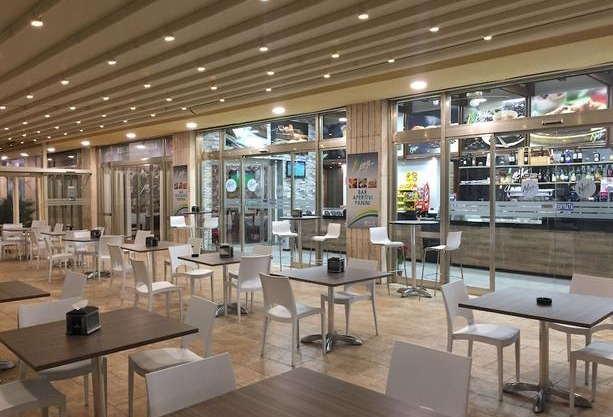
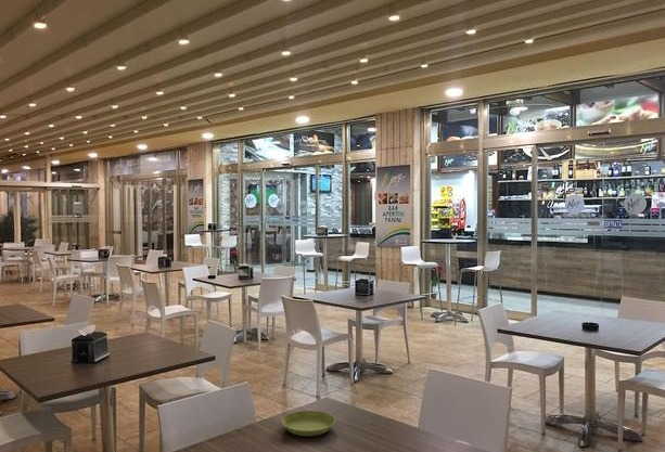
+ saucer (308, 424)
